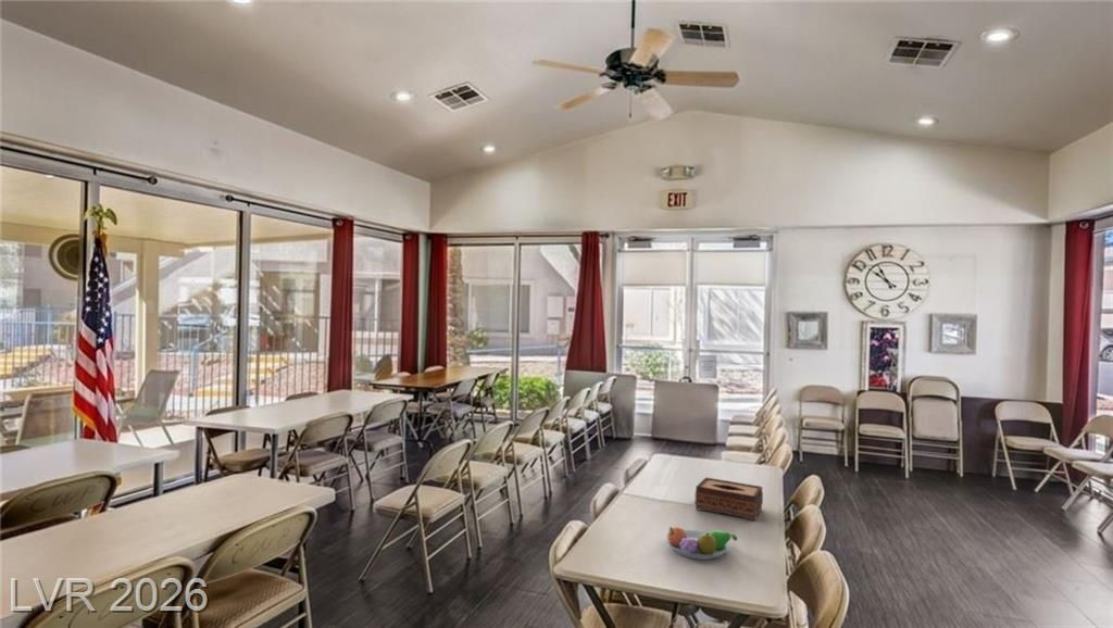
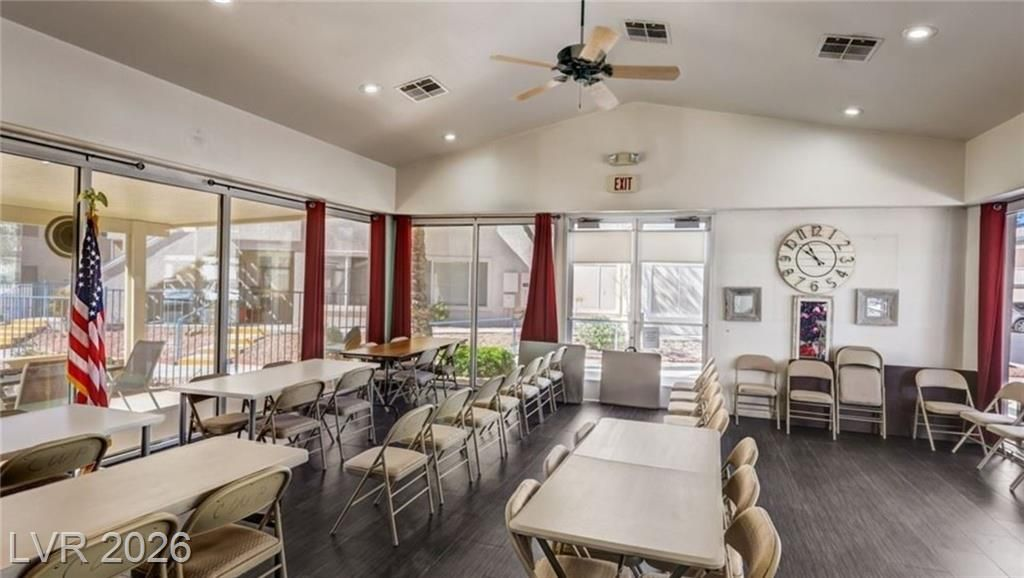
- fruit bowl (699, 536)
- tissue box (728, 498)
